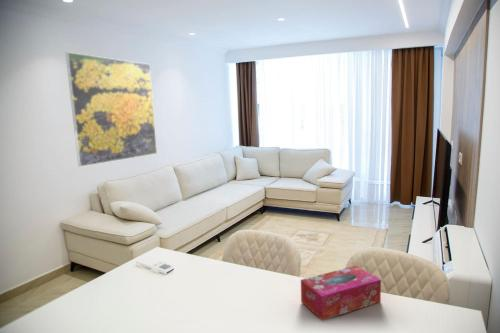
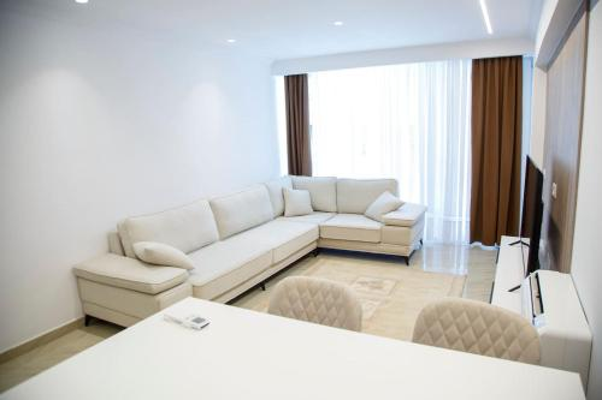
- tissue box (340, 290)
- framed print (117, 110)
